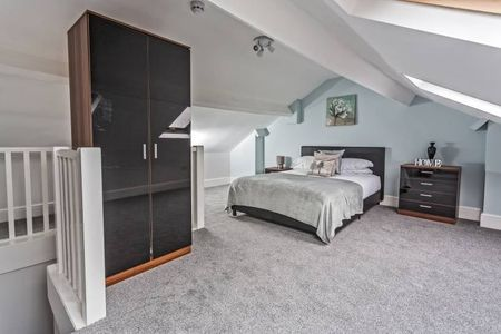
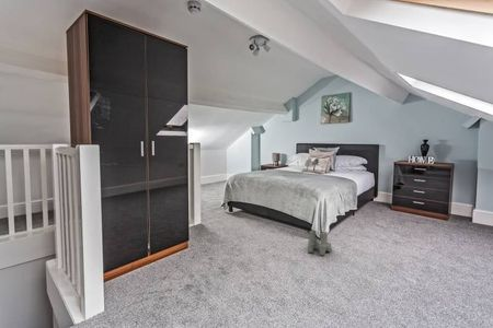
+ boots (319, 241)
